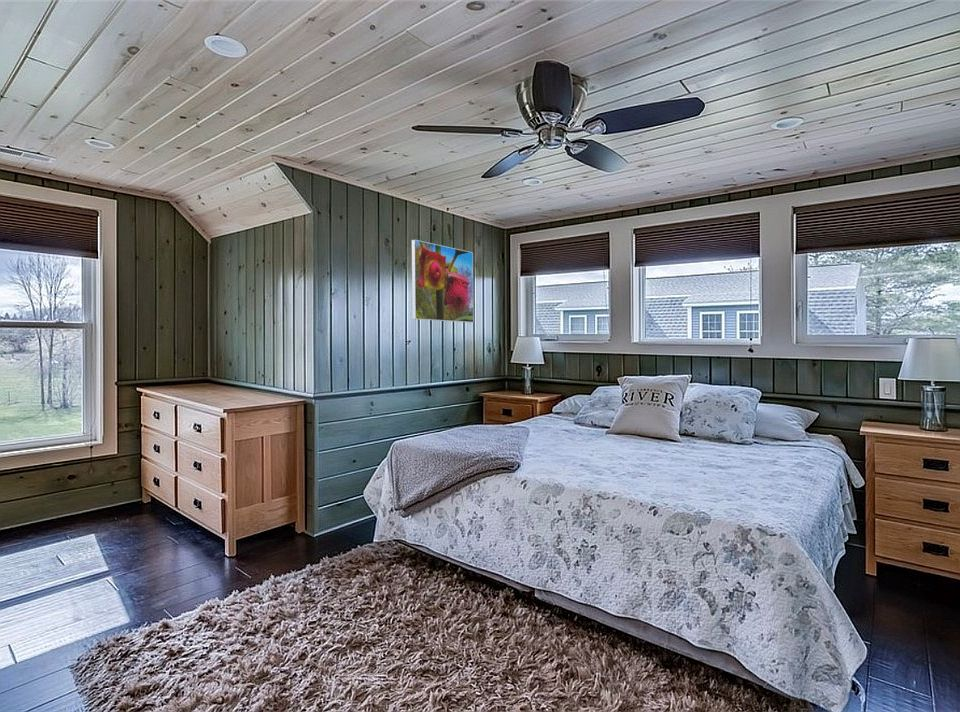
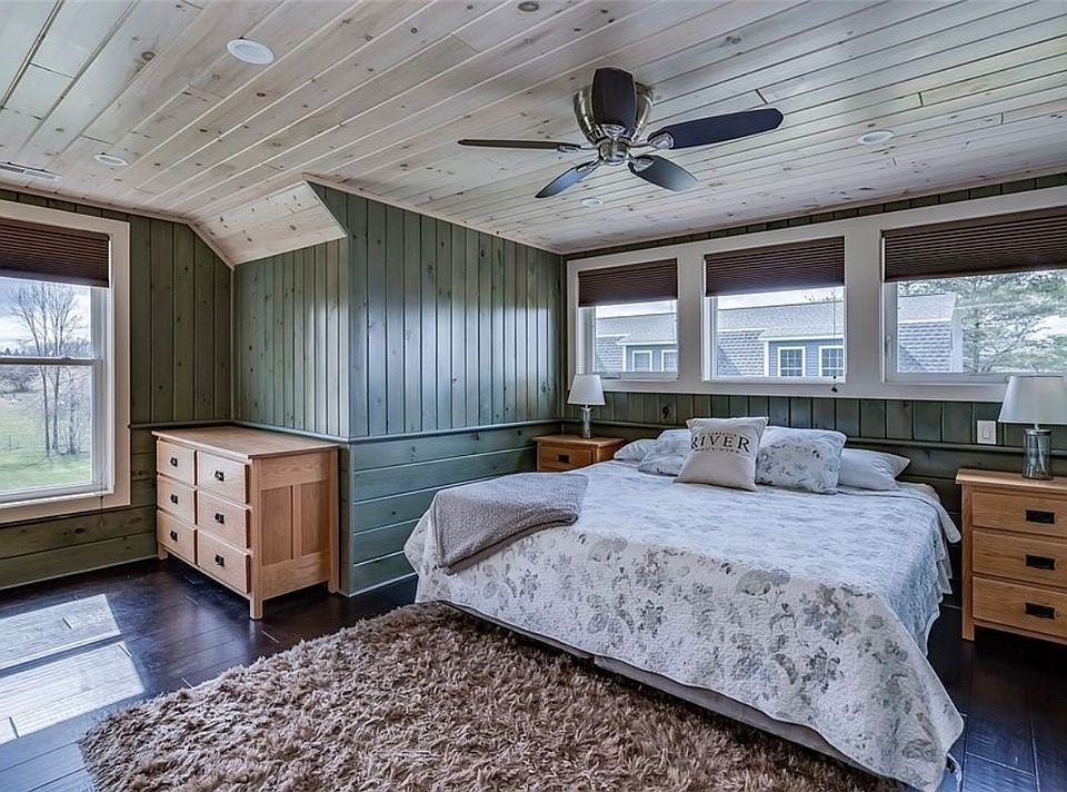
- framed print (444, 283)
